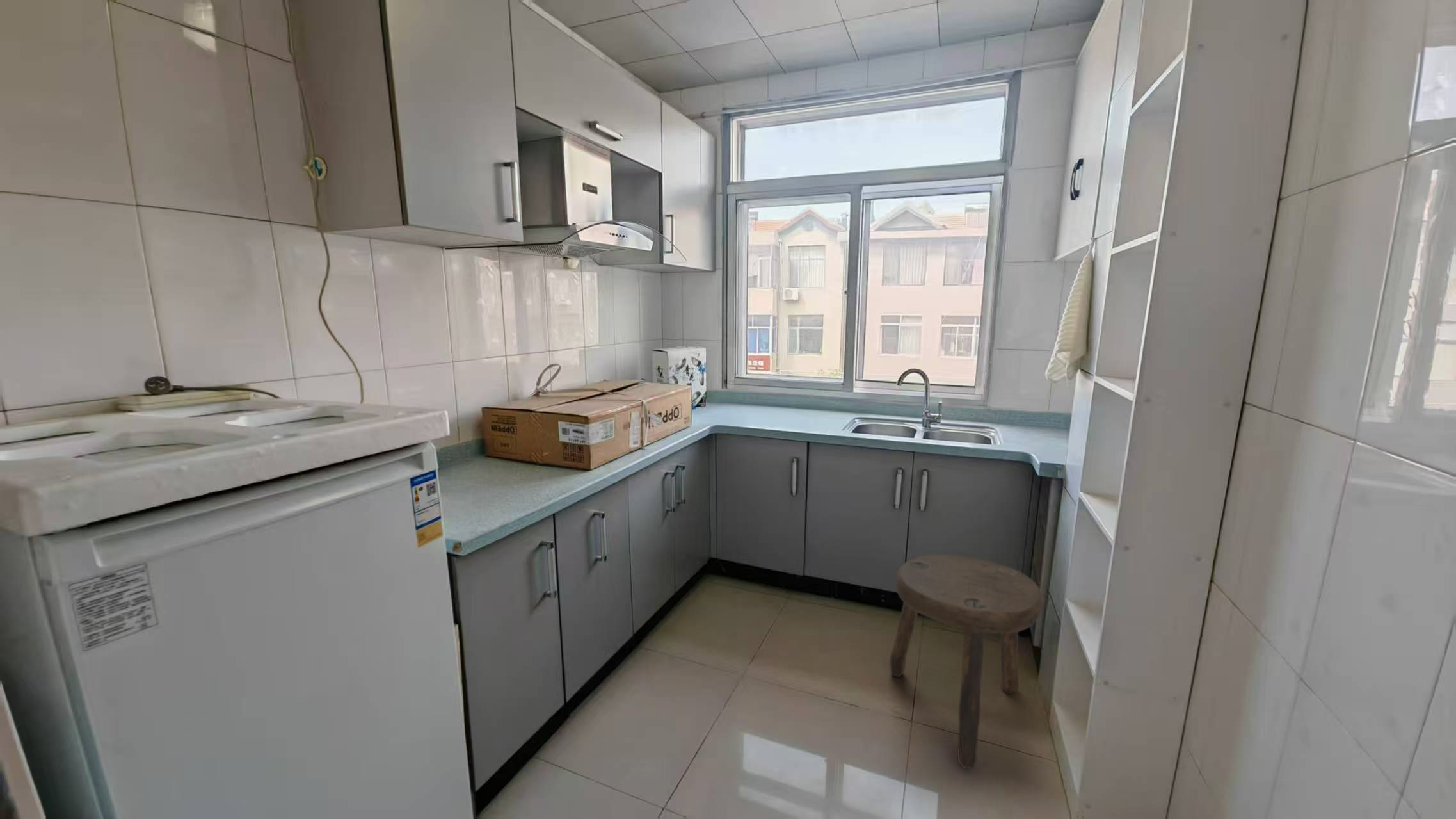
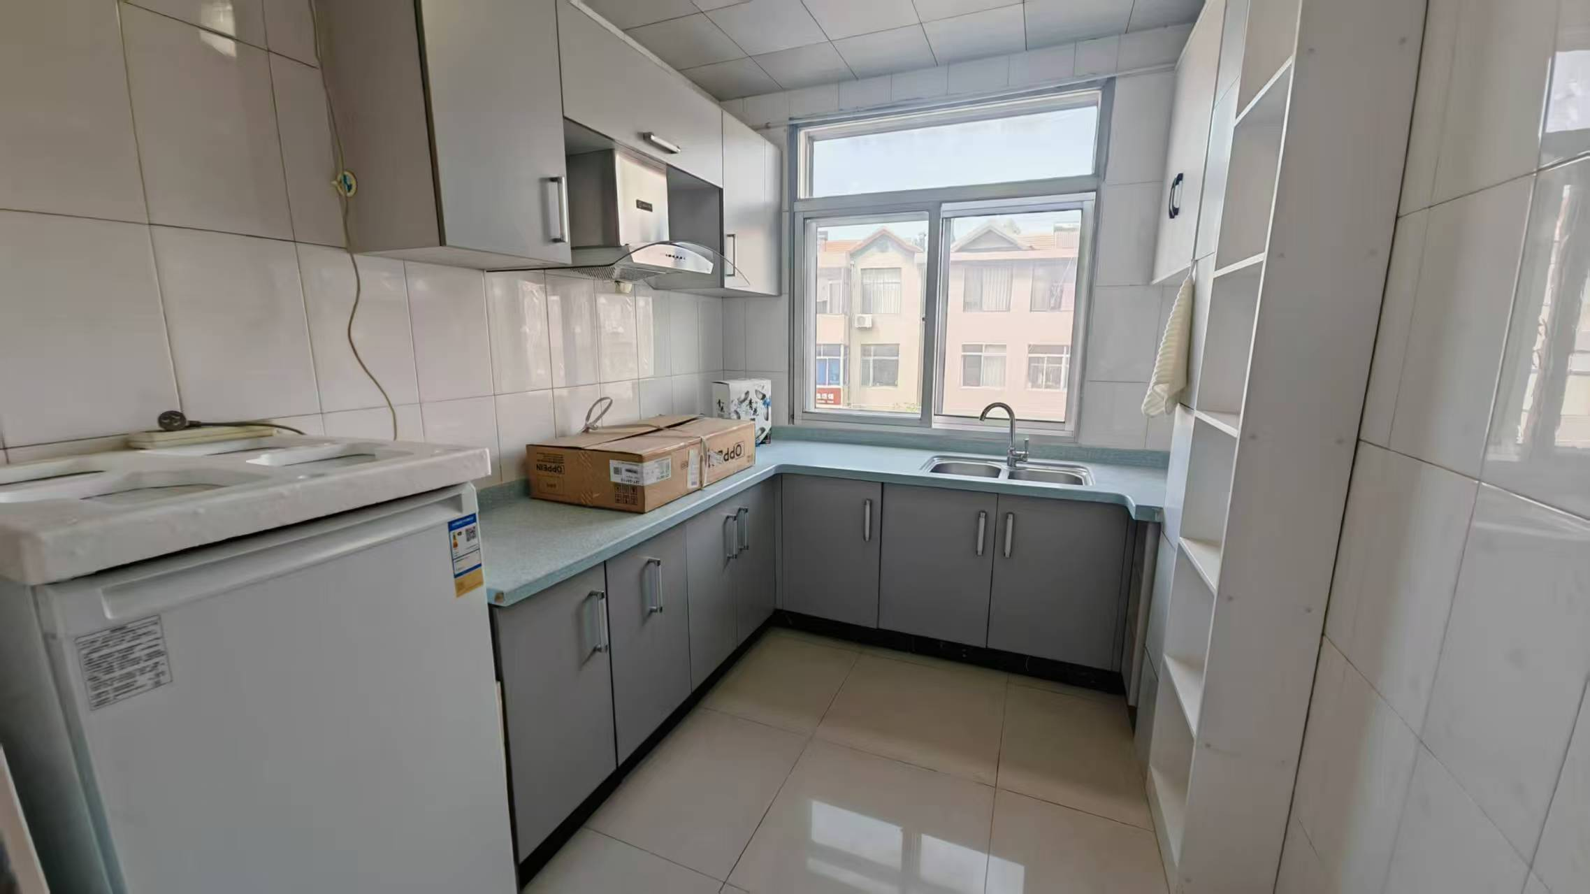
- stool (963, 649)
